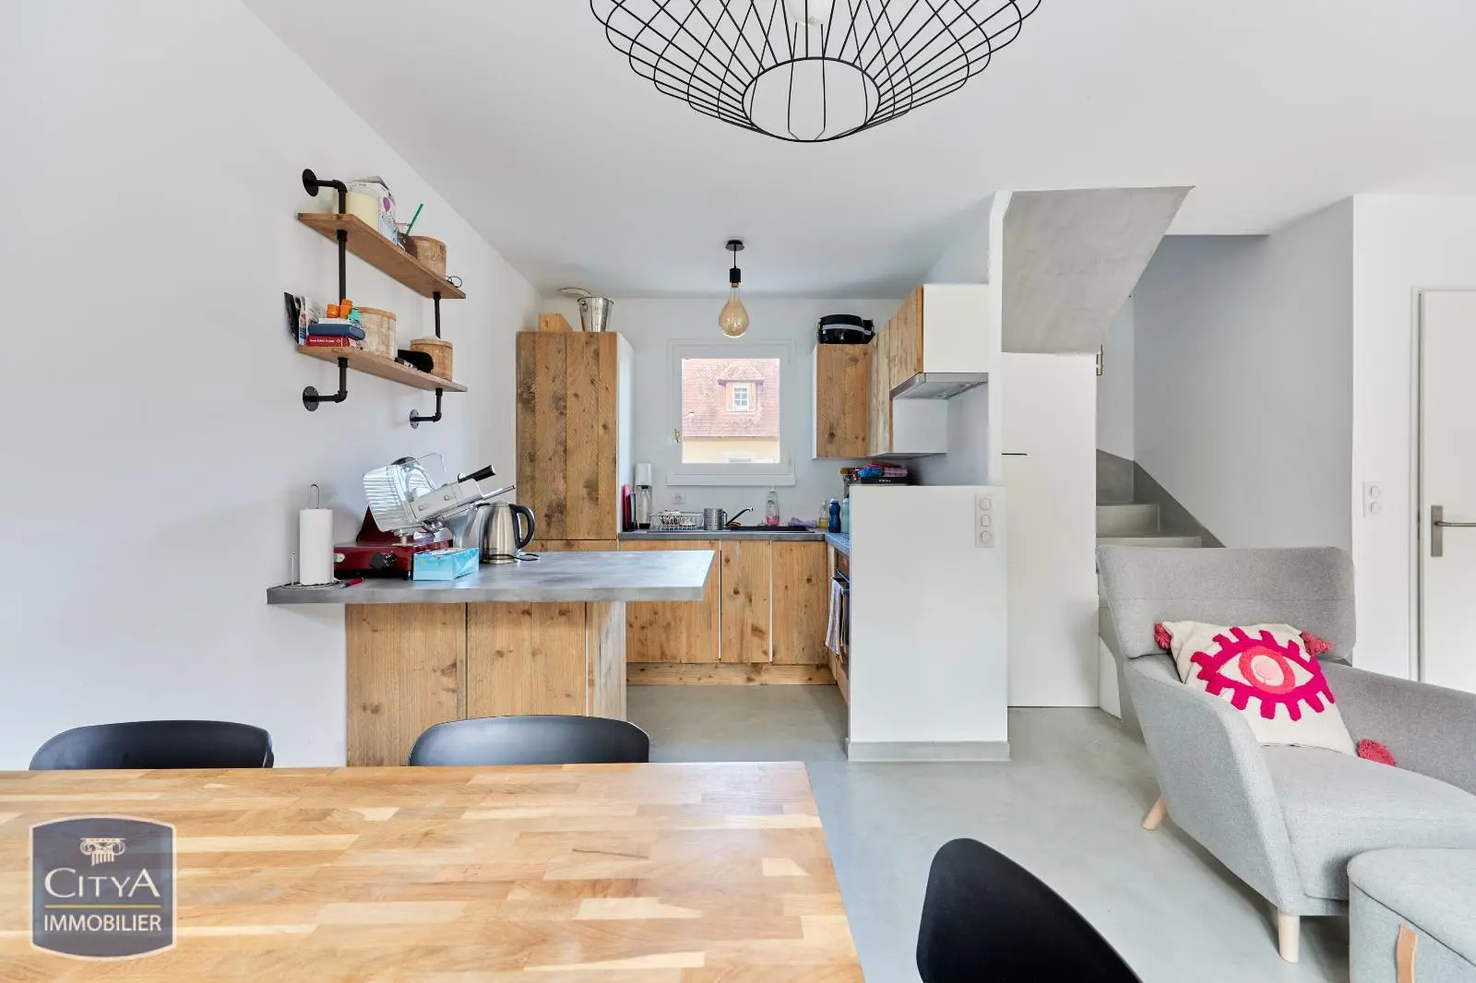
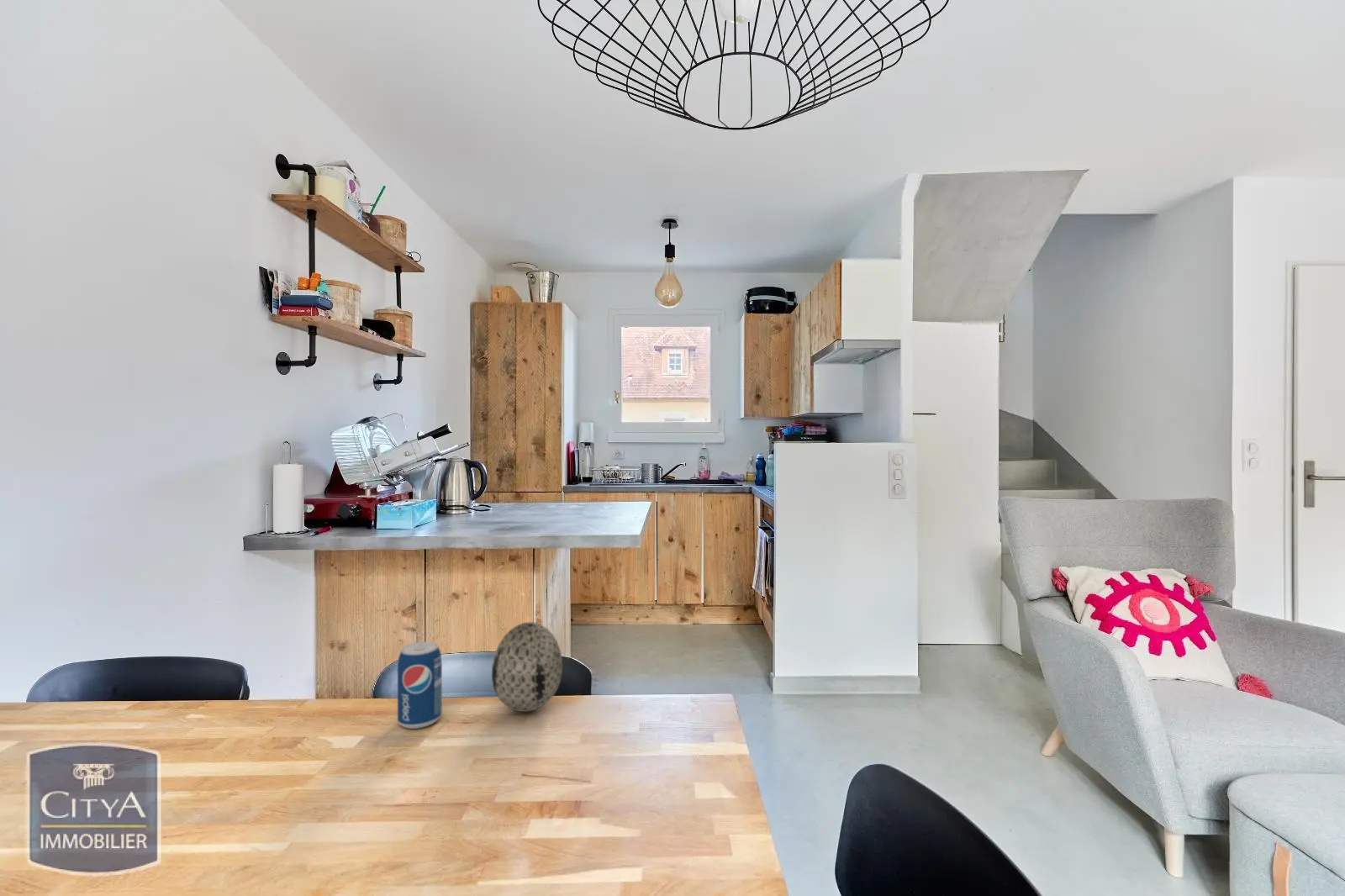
+ decorative egg (527, 666)
+ beverage can (419, 683)
